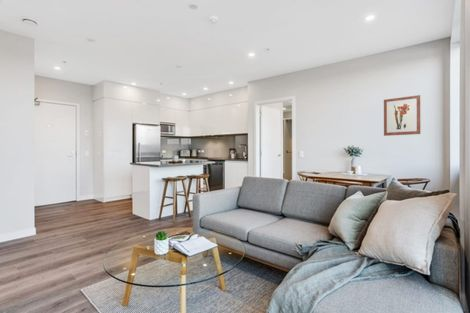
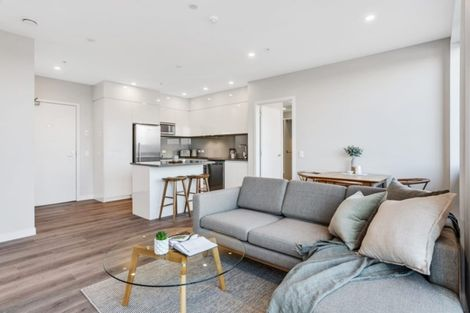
- wall art (401, 116)
